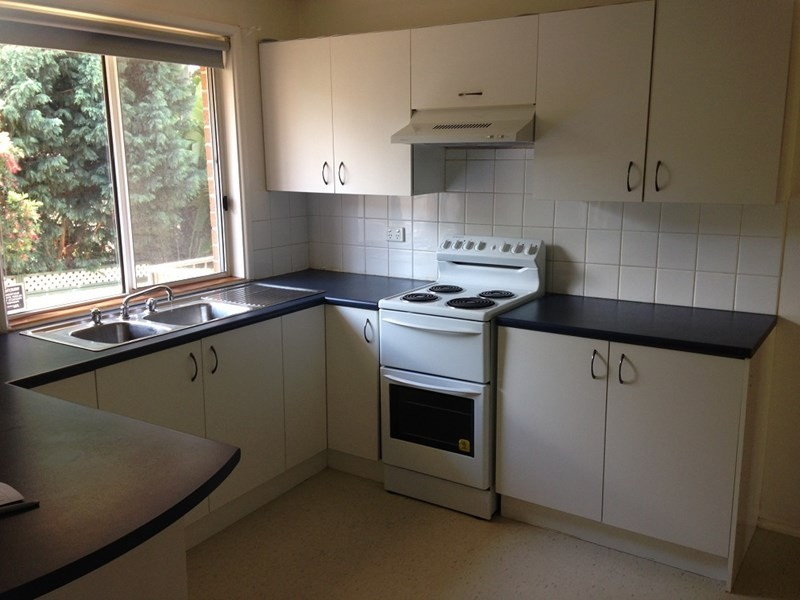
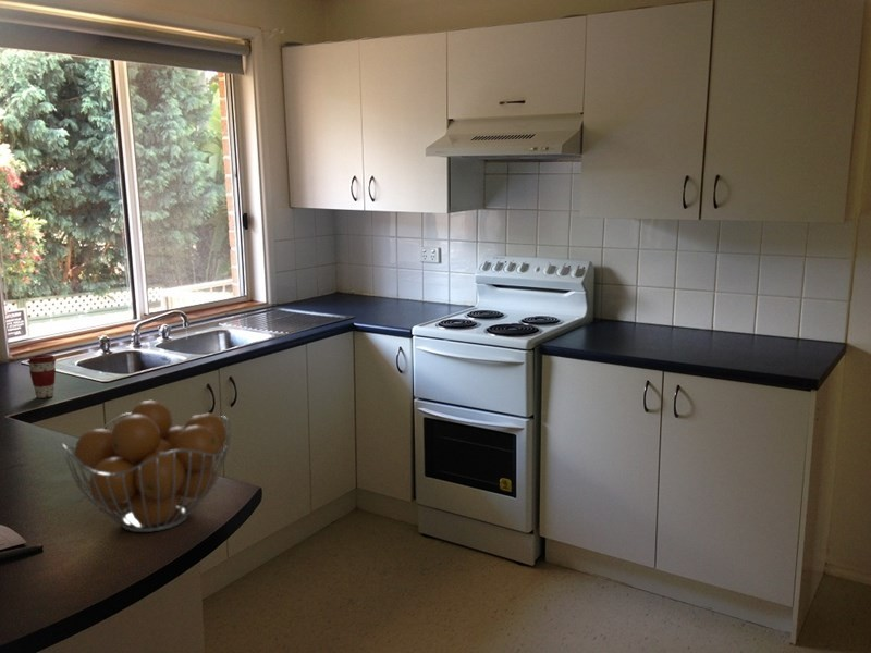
+ coffee cup (42, 375)
+ fruit basket (151, 464)
